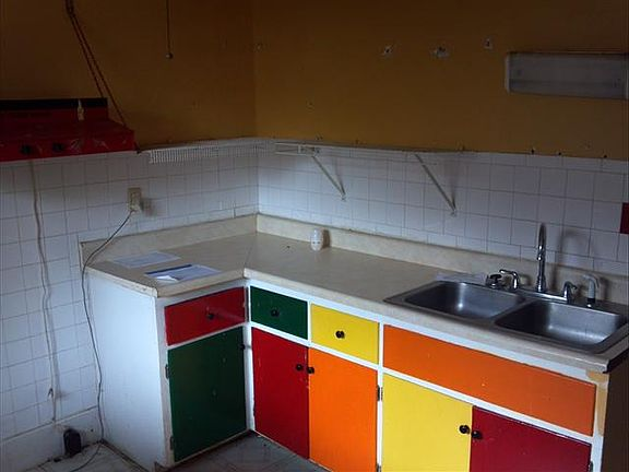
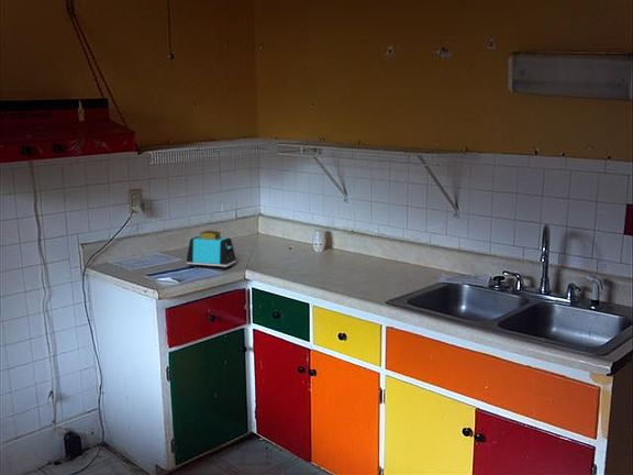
+ toaster (210, 248)
